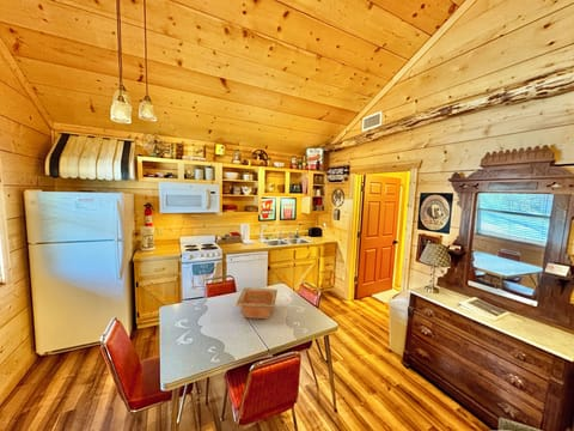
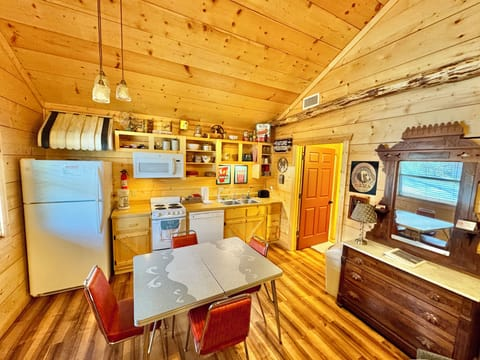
- serving bowl (257, 304)
